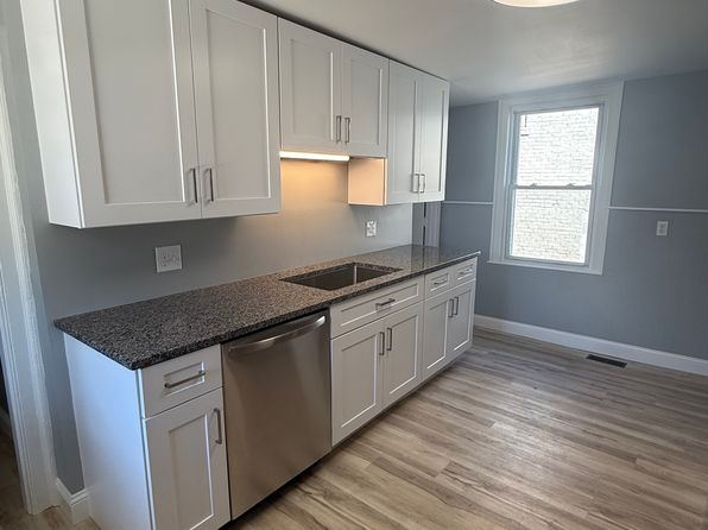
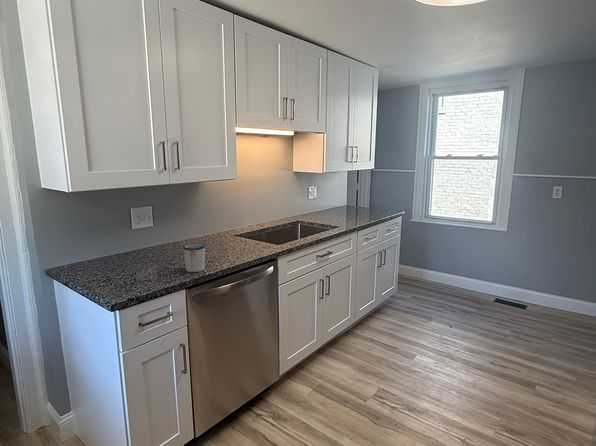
+ mug (195, 257)
